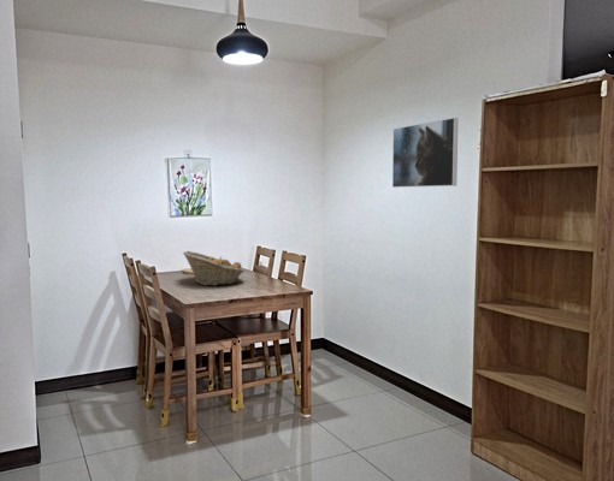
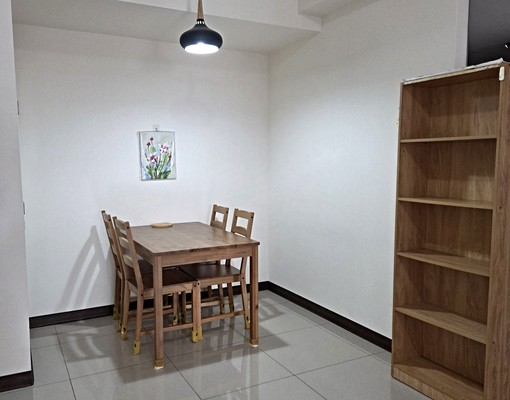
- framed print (423, 155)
- fruit basket (213, 266)
